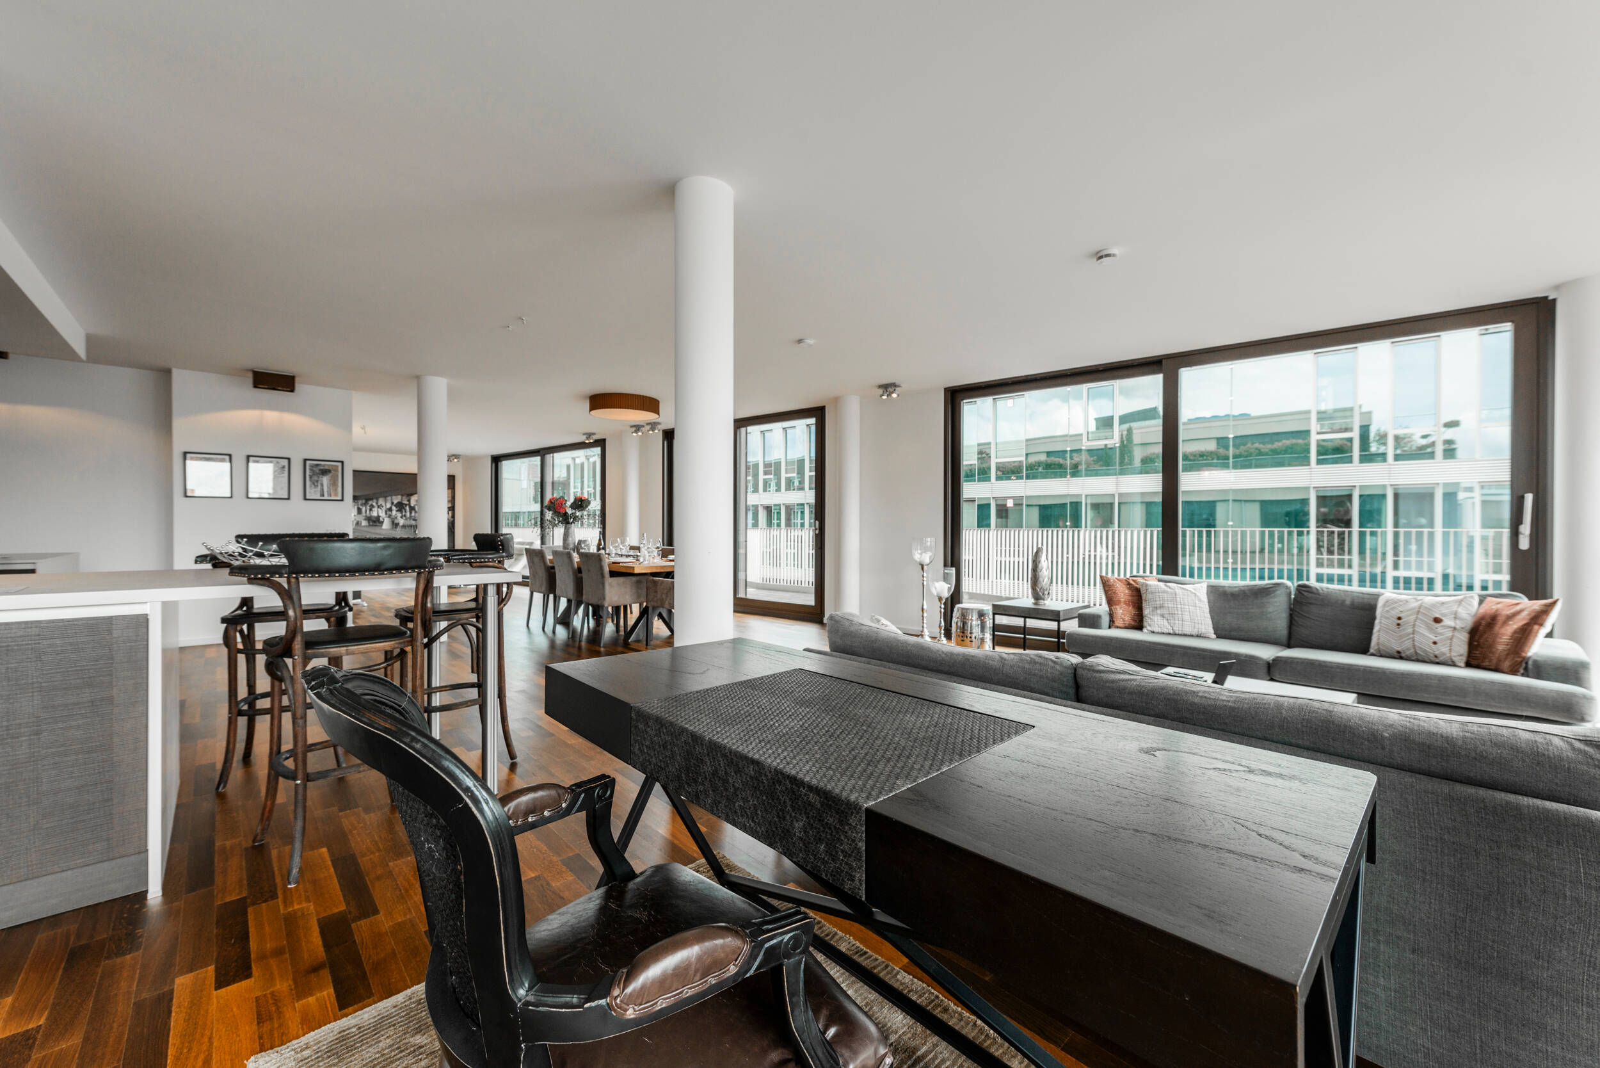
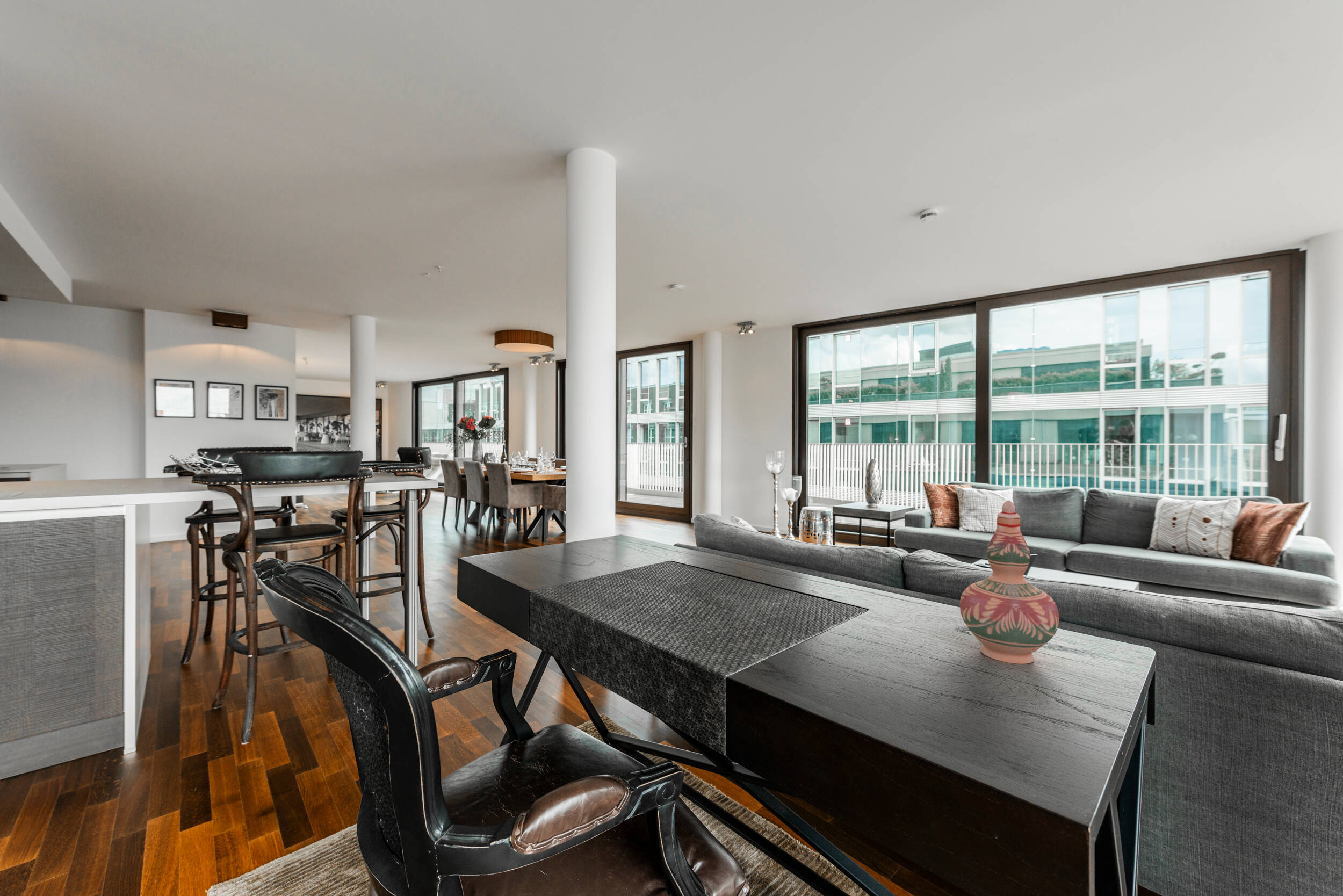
+ decorative vase (1008, 577)
